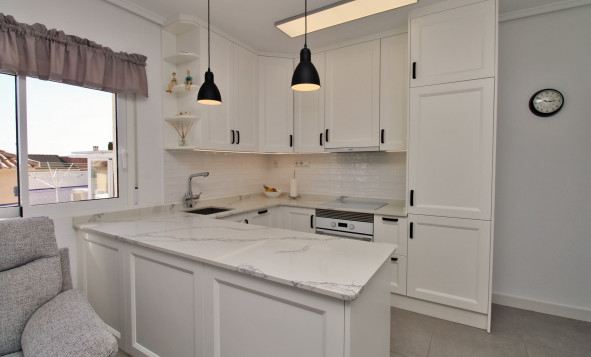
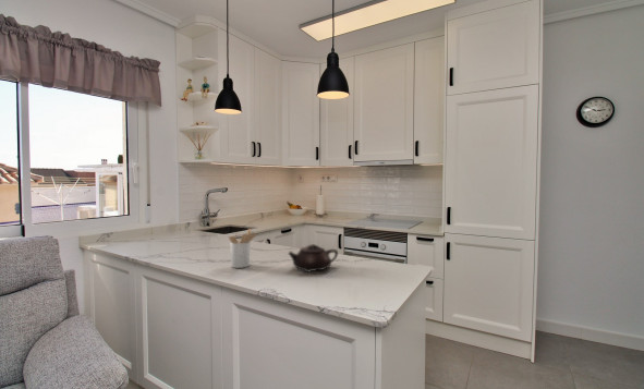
+ utensil holder (243, 248)
+ teapot (313, 256)
